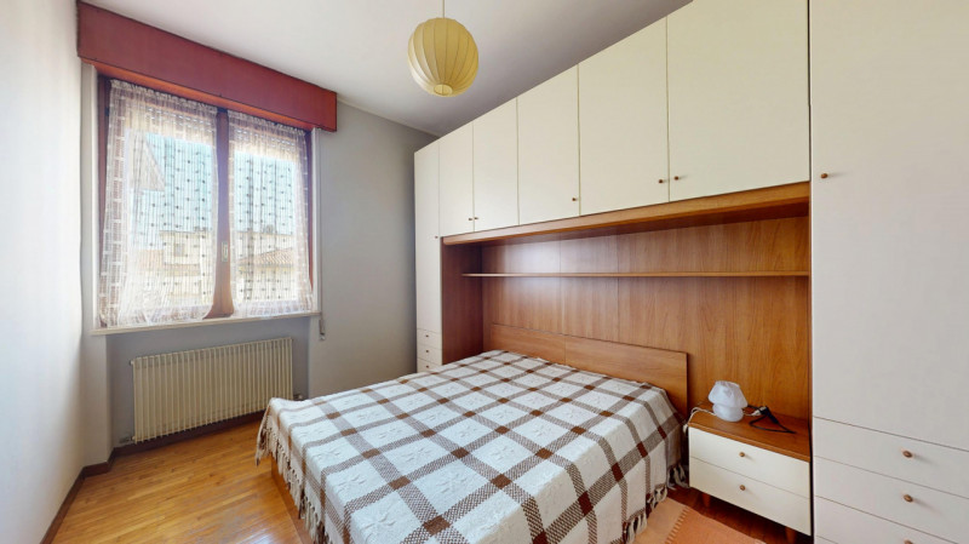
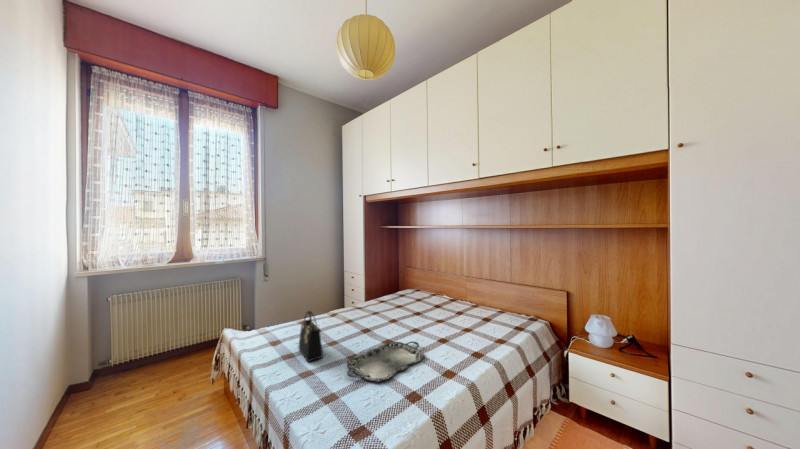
+ handbag (310, 332)
+ serving tray (386, 358)
